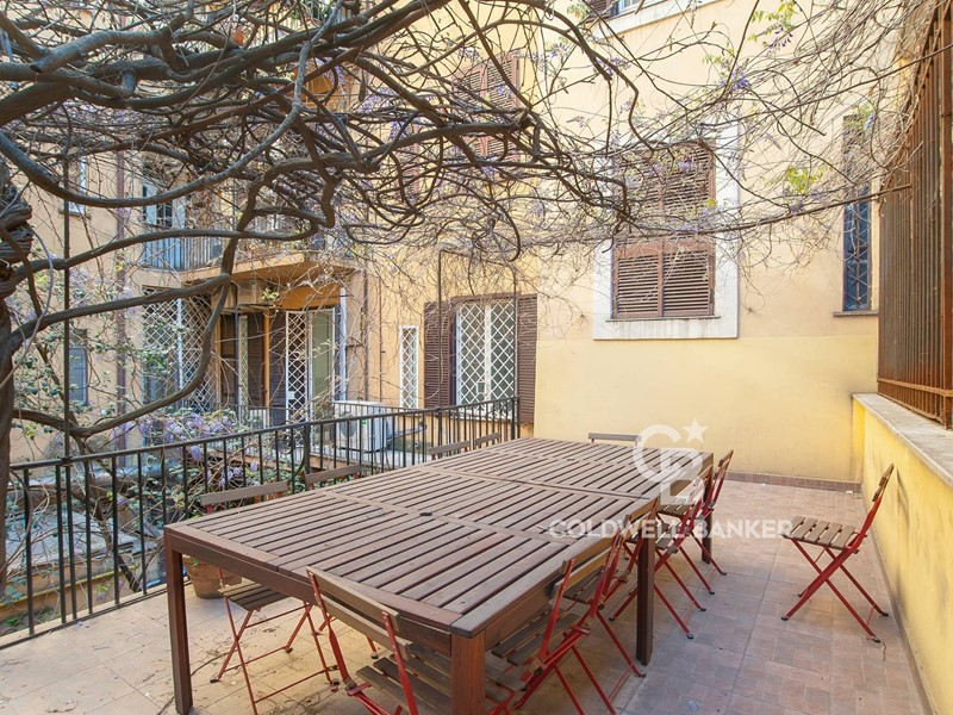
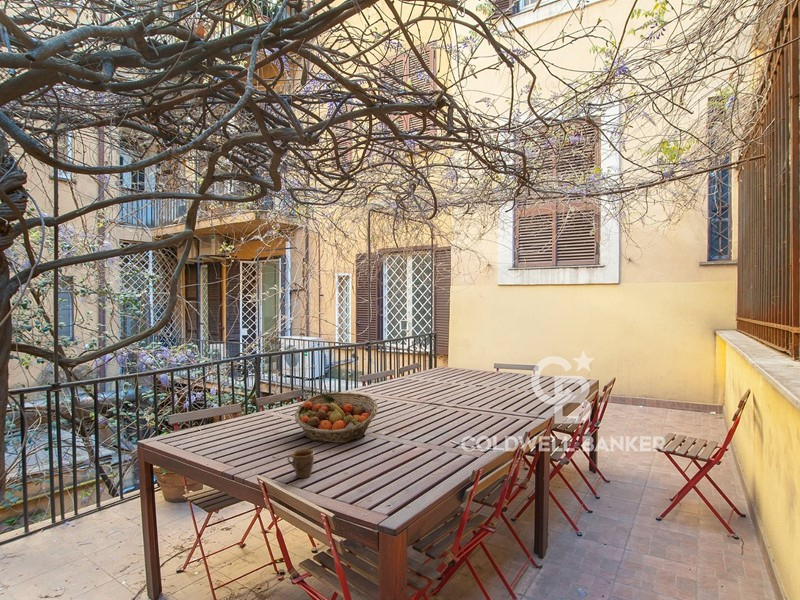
+ mug (301, 463)
+ fruit basket (336, 416)
